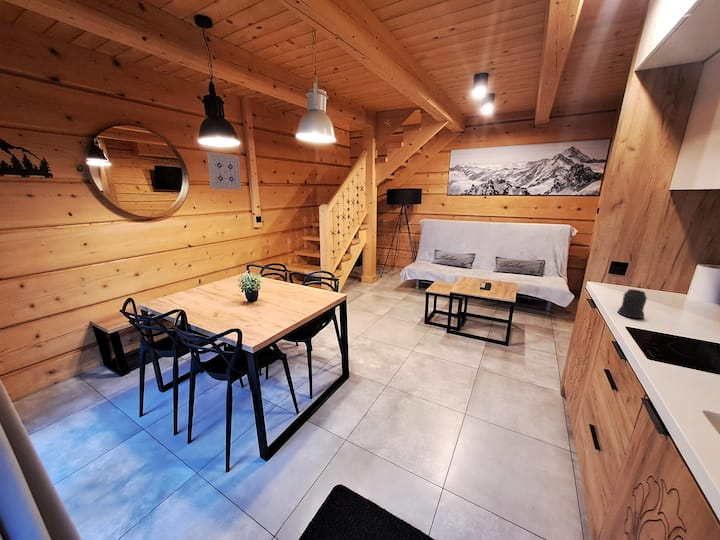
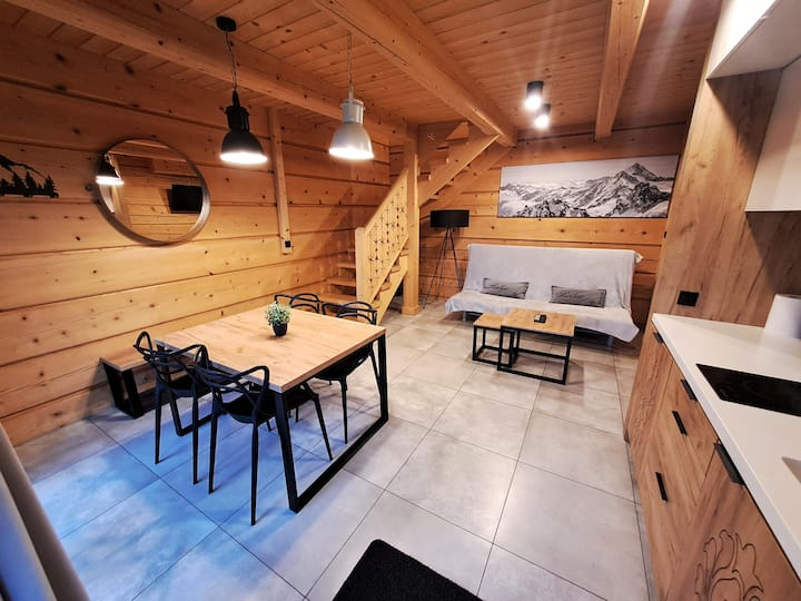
- mug (633, 302)
- wall art (225, 172)
